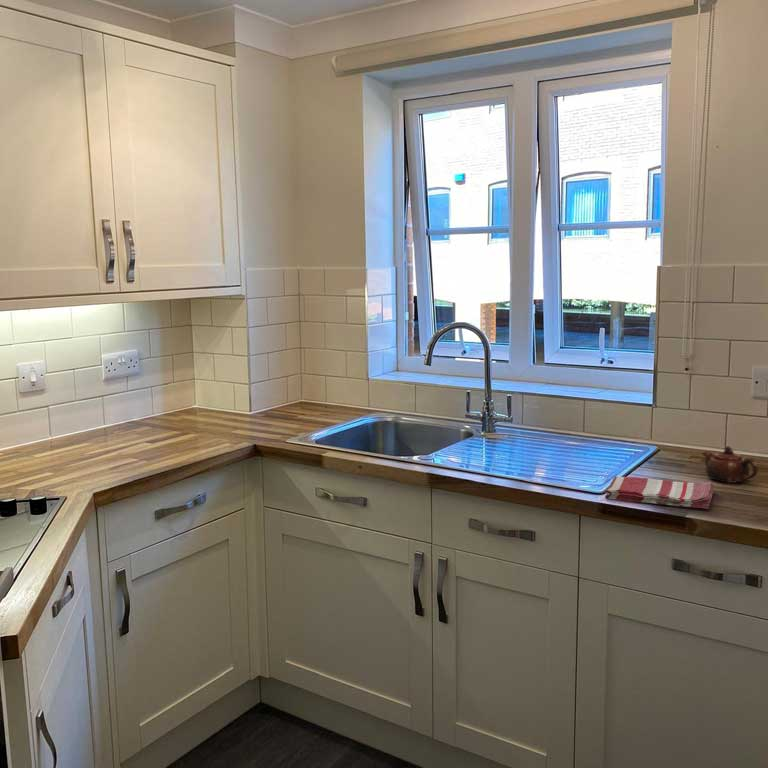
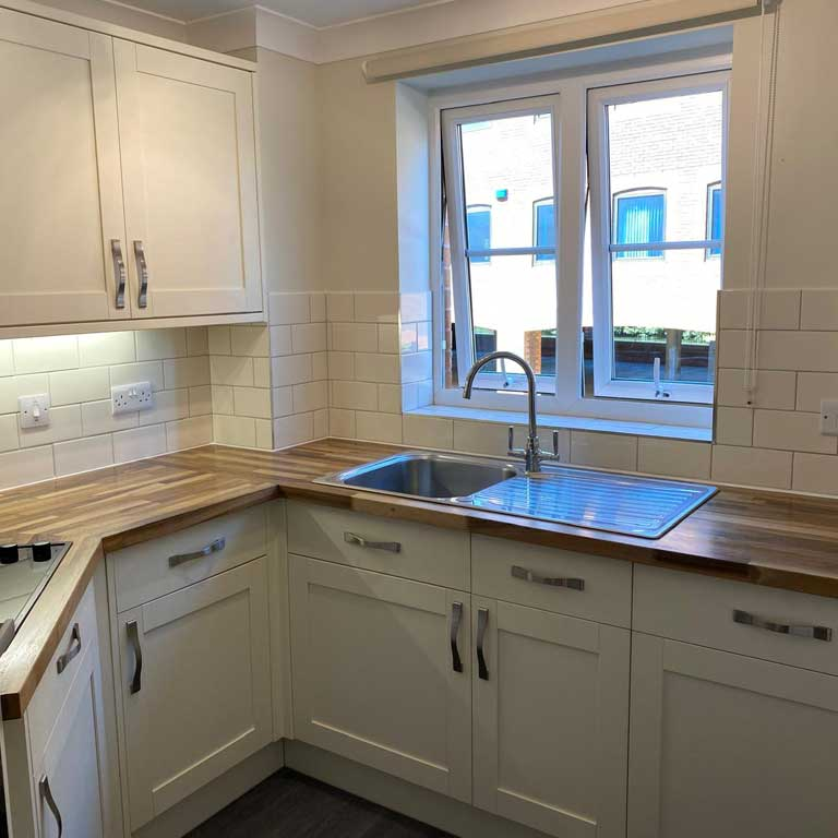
- dish towel (659, 489)
- teapot (729, 462)
